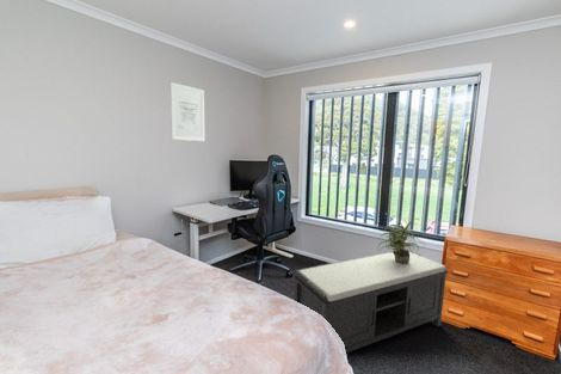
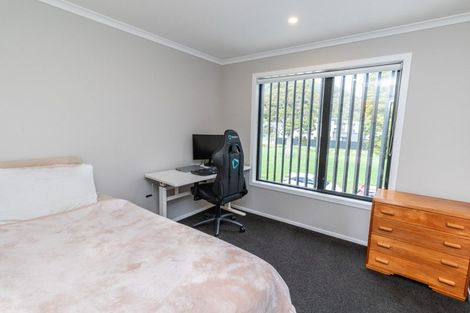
- bench (371, 299)
- wall art (187, 114)
- potted plant (401, 240)
